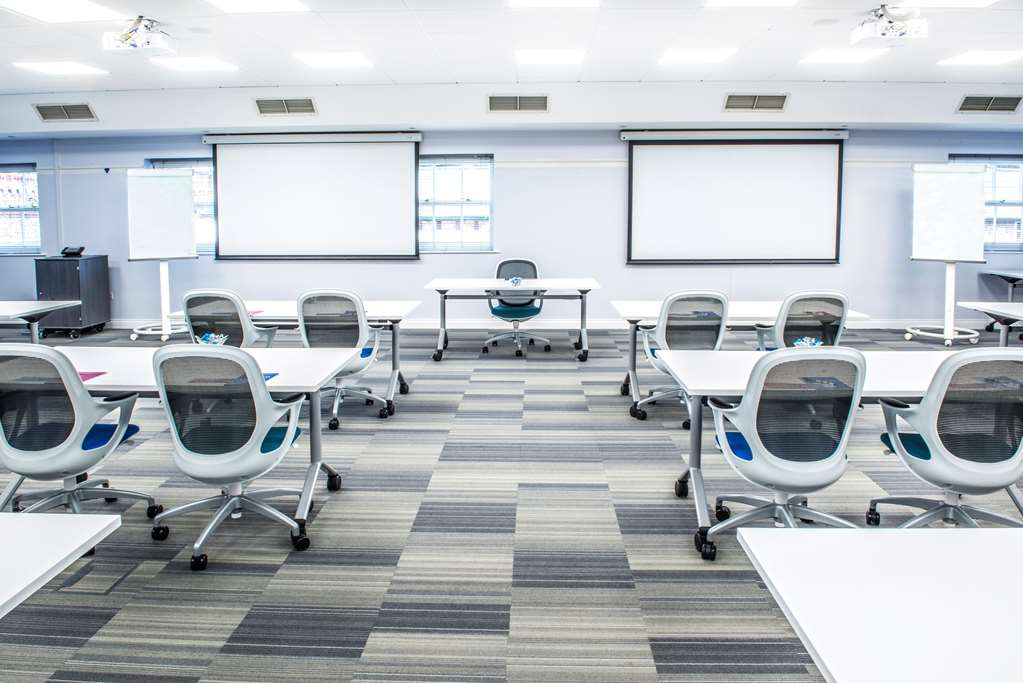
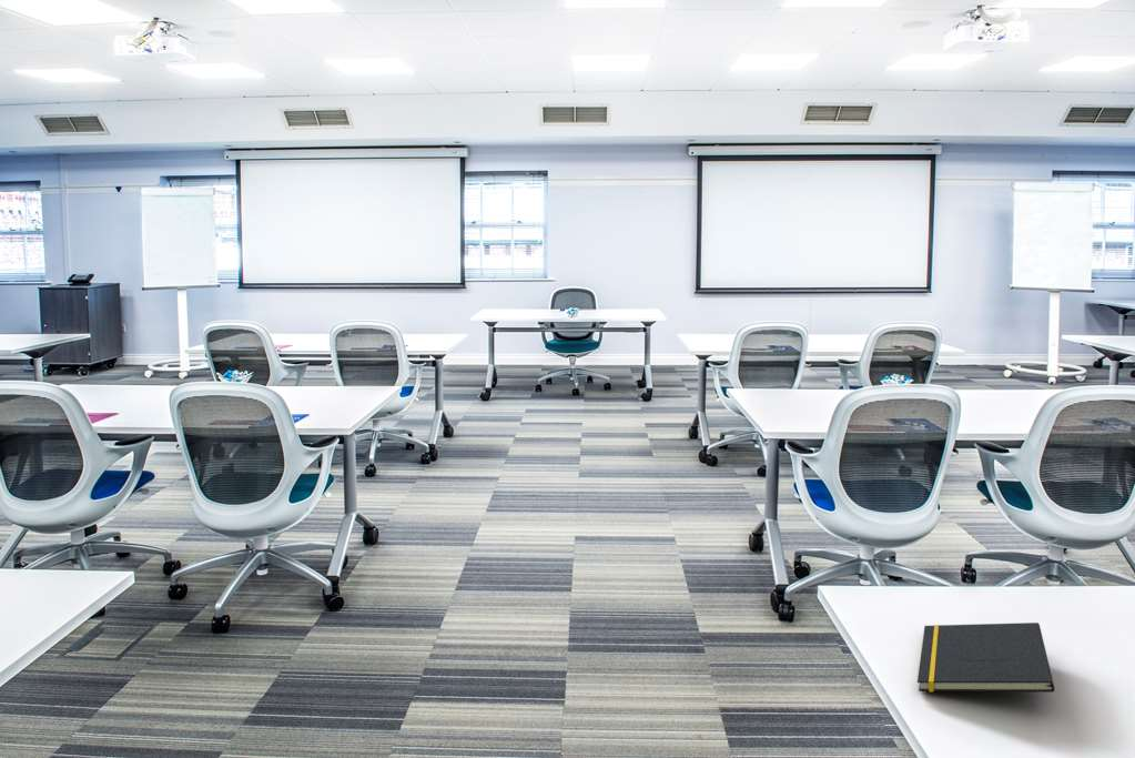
+ notepad (982, 655)
